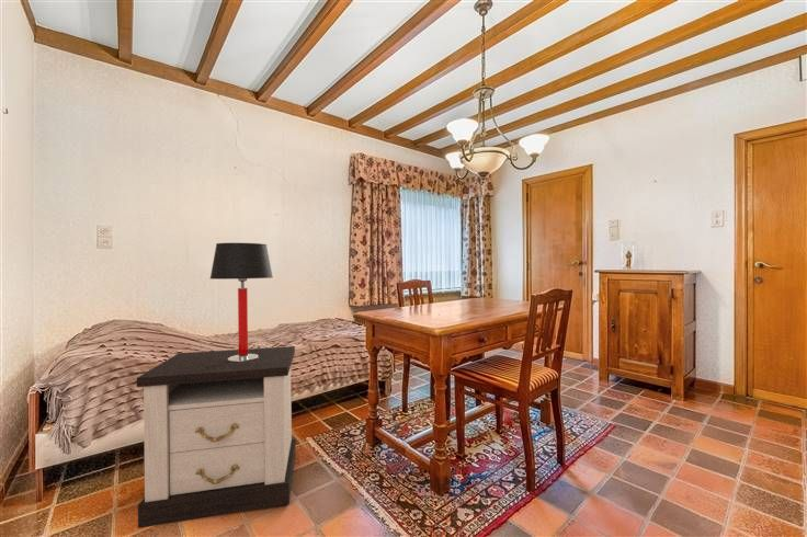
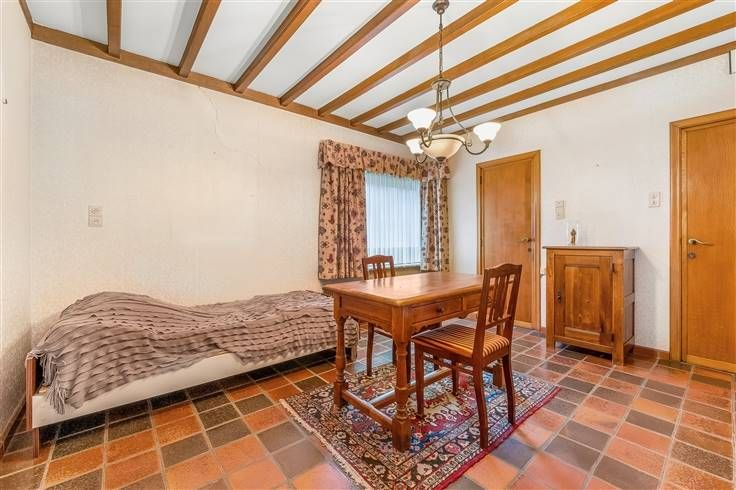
- table lamp (242, 300)
- nightstand (228, 422)
